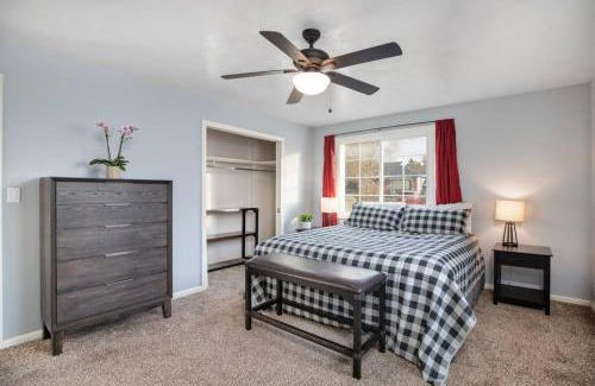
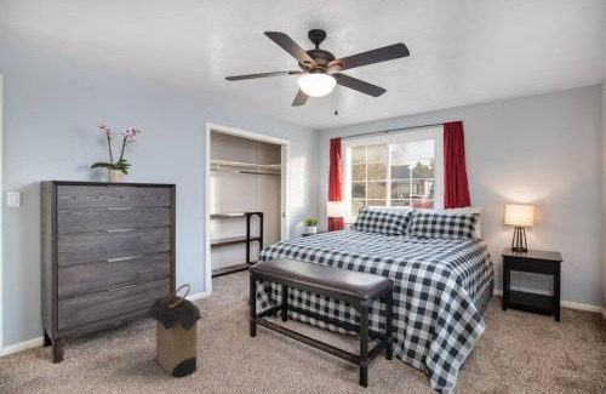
+ laundry hamper (173, 324)
